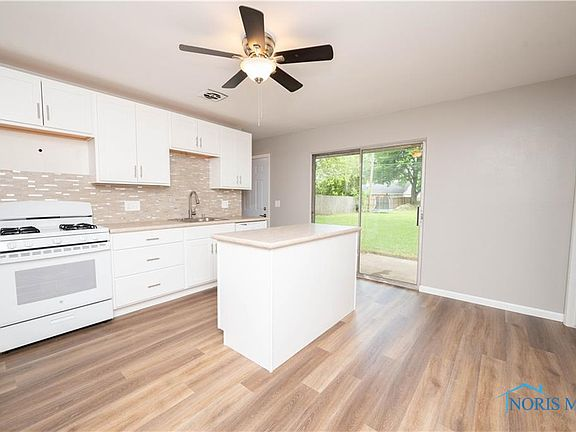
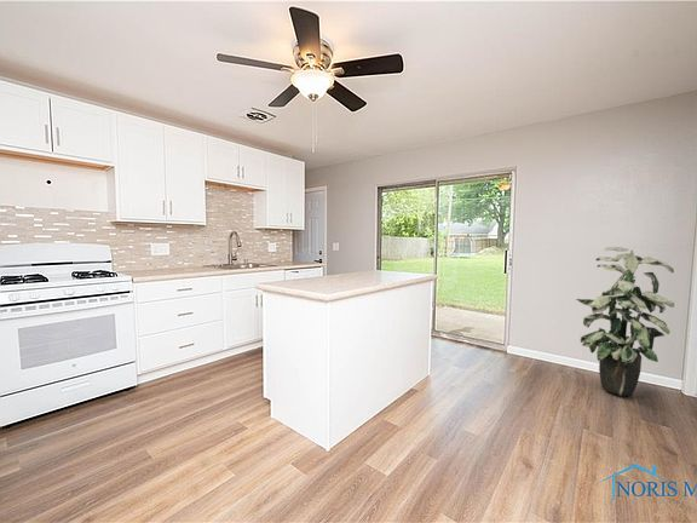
+ indoor plant (620, 318)
